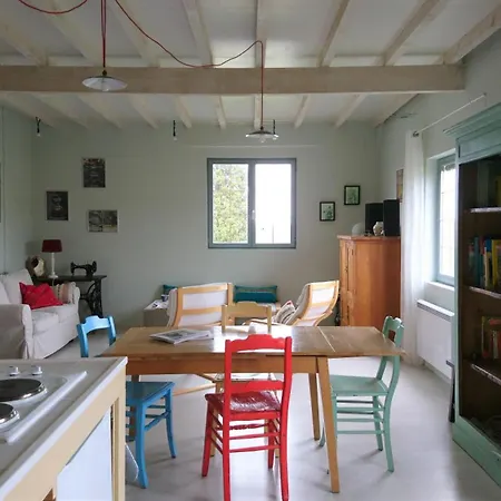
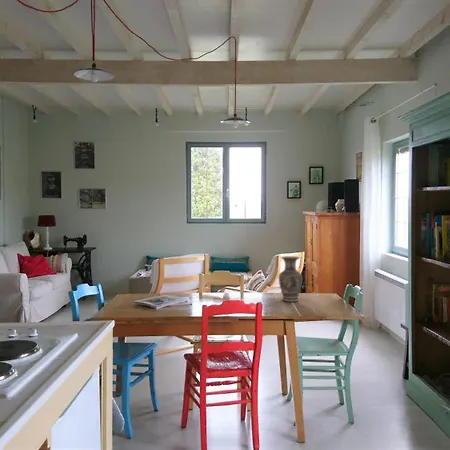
+ vase (290, 278)
